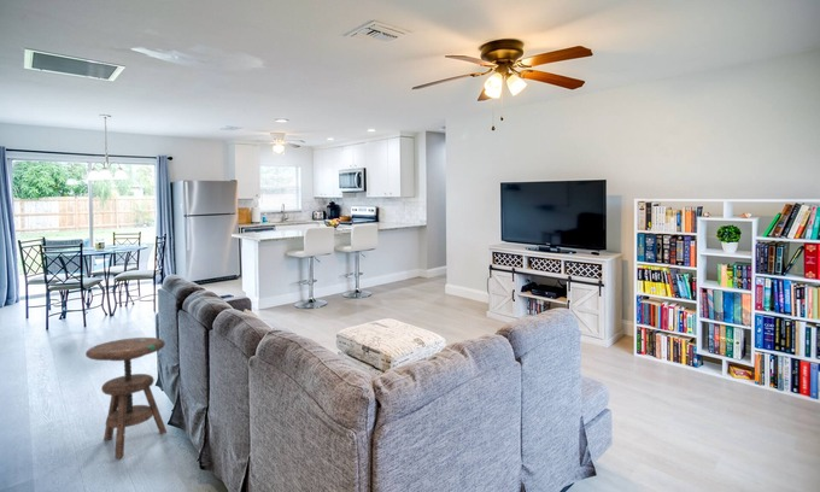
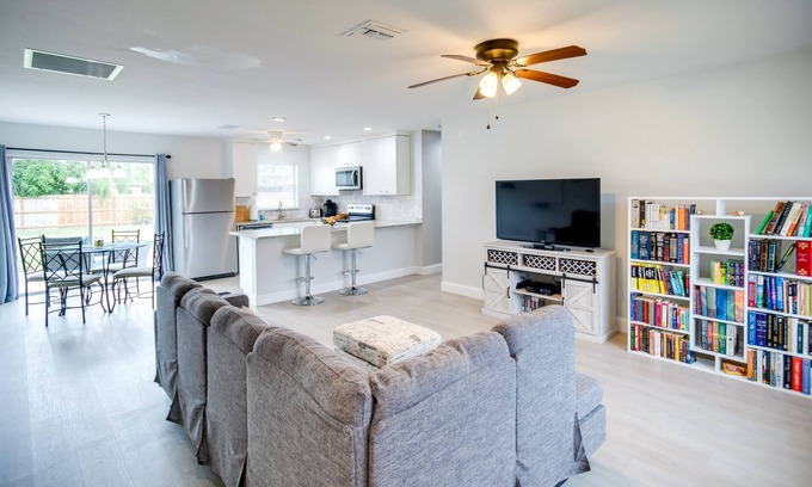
- side table (128, 393)
